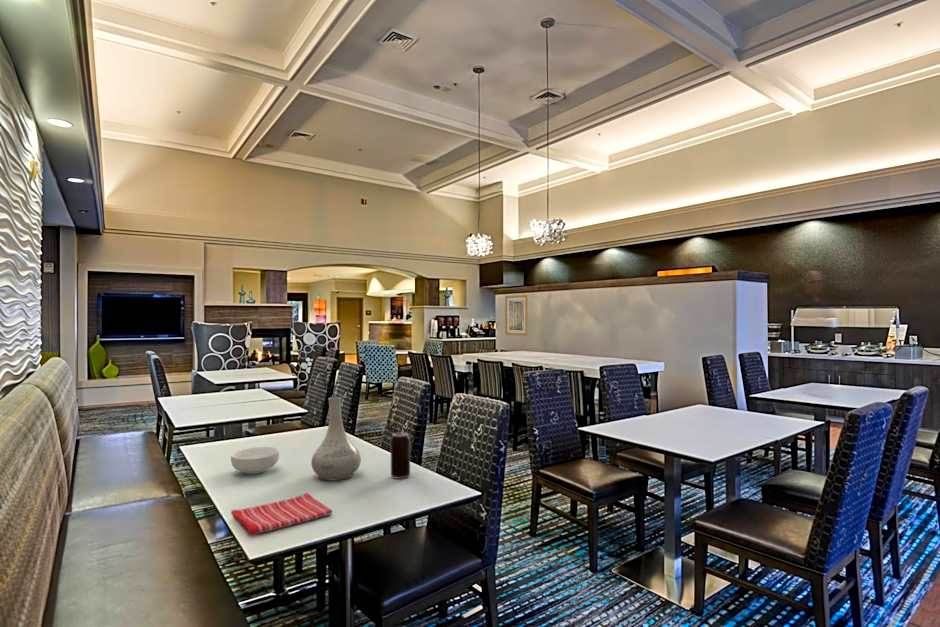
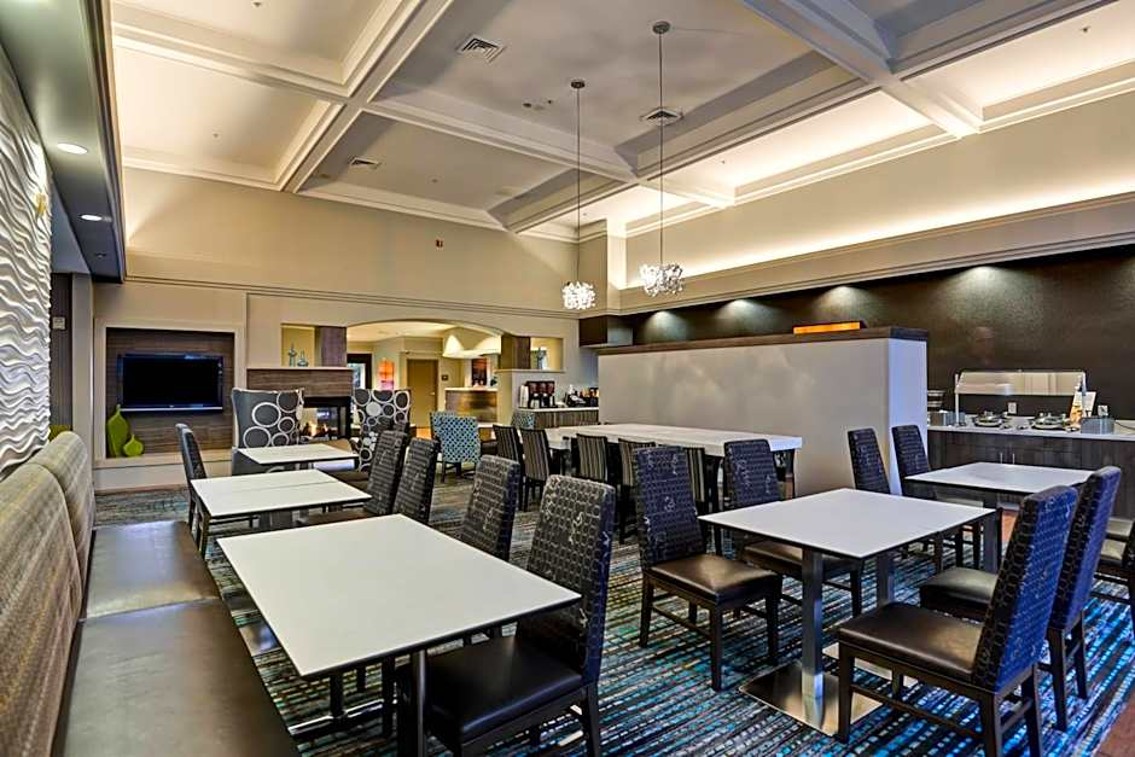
- wall art (516, 315)
- vase (336, 436)
- dish towel (281, 512)
- cereal bowl (255, 461)
- beverage can (400, 455)
